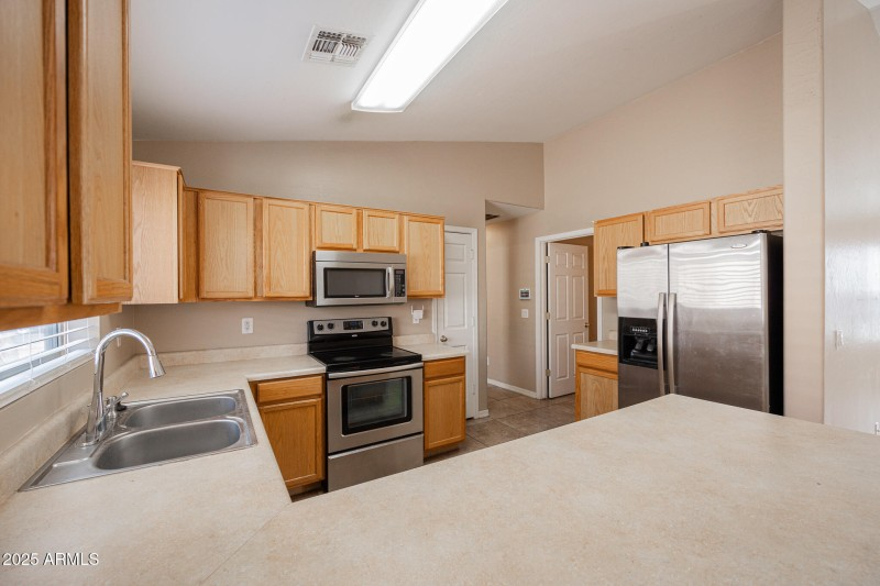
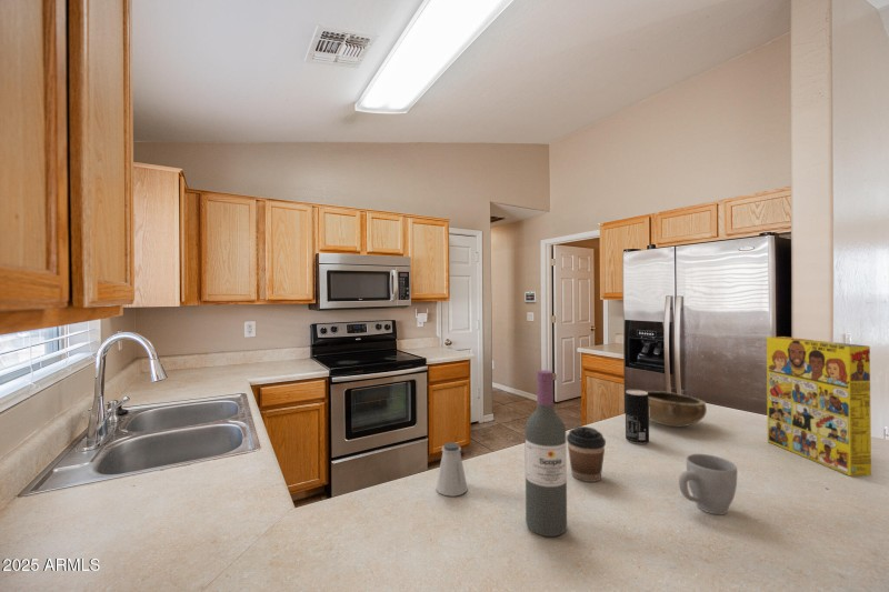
+ saltshaker (451, 466)
+ cereal box (812, 399)
+ mug (705, 485)
+ bowl (671, 409)
+ wine bottle (545, 449)
+ beverage can (637, 415)
+ coffee cup (586, 451)
